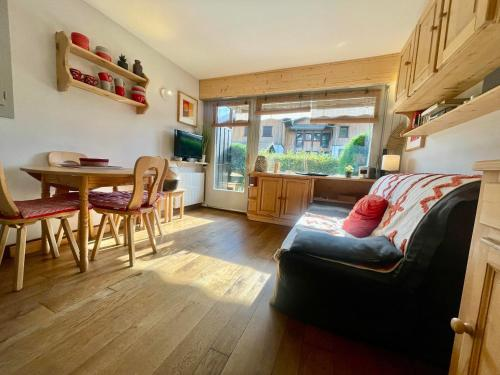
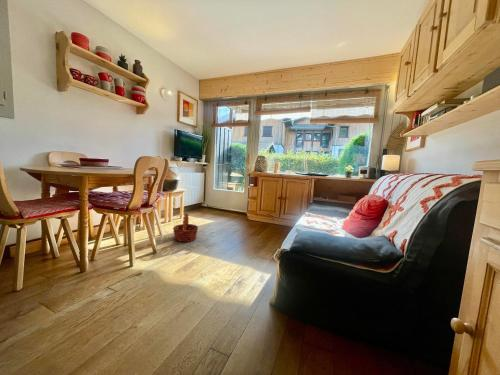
+ basket (185, 226)
